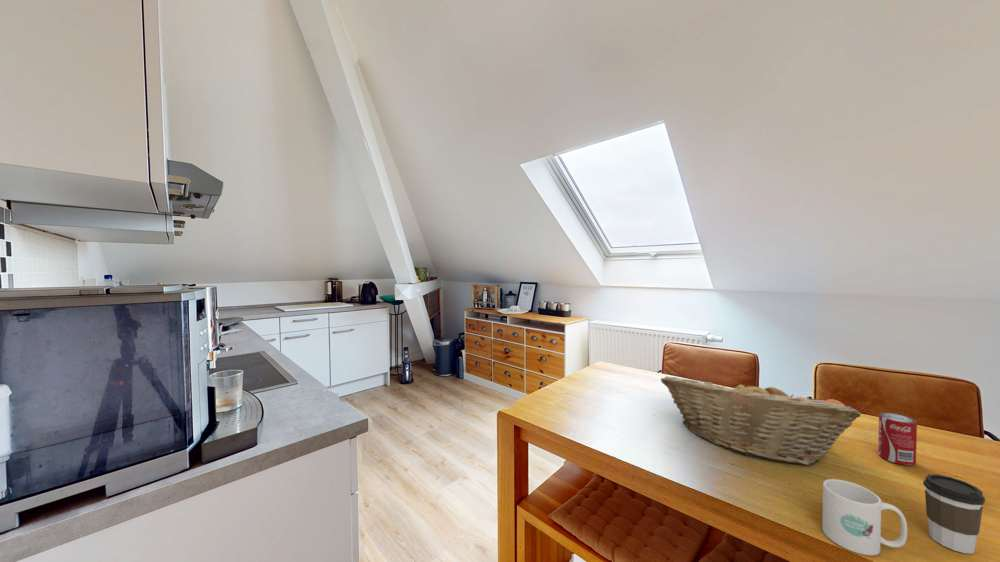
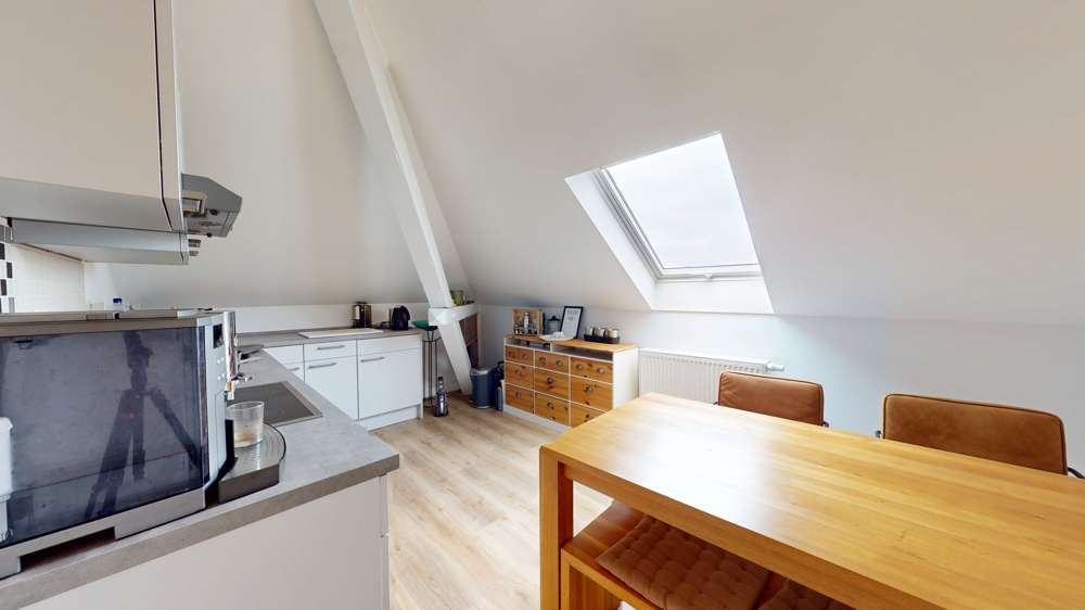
- beverage can (896, 438)
- mug (863, 518)
- fruit basket (746, 406)
- coffee cup (952, 513)
